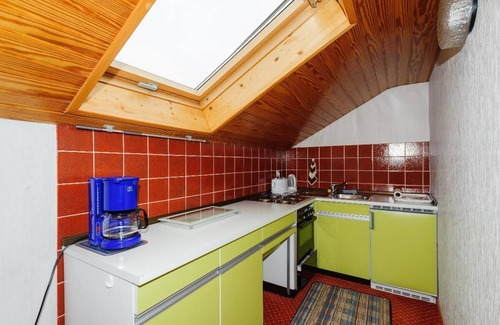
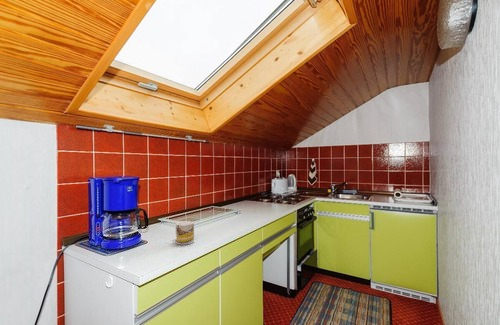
+ mug (183, 231)
